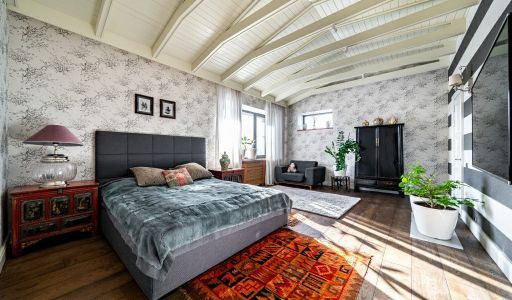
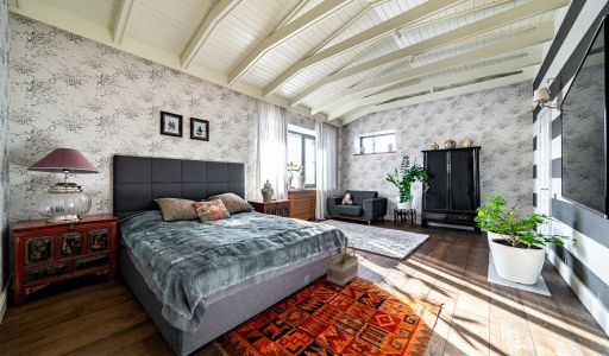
+ basket (343, 259)
